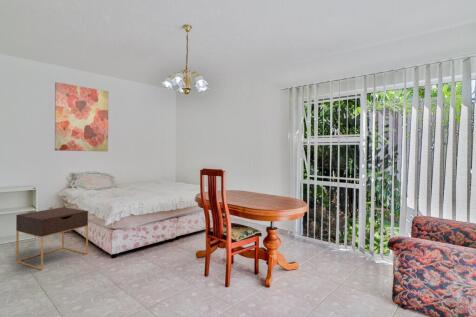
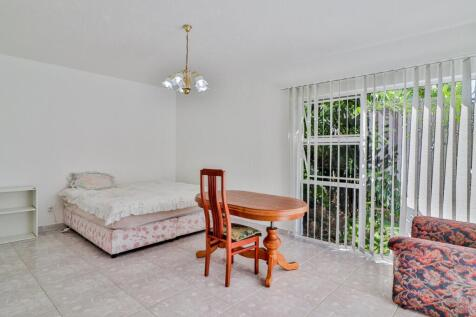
- wall art (83, 119)
- nightstand (52, 234)
